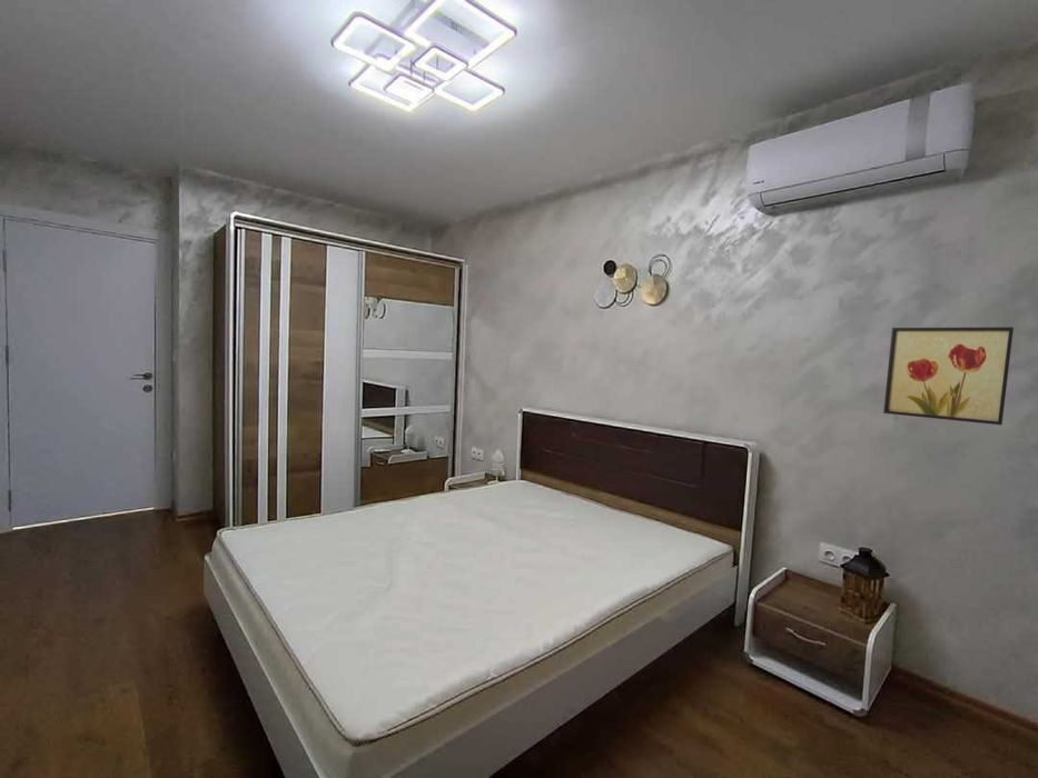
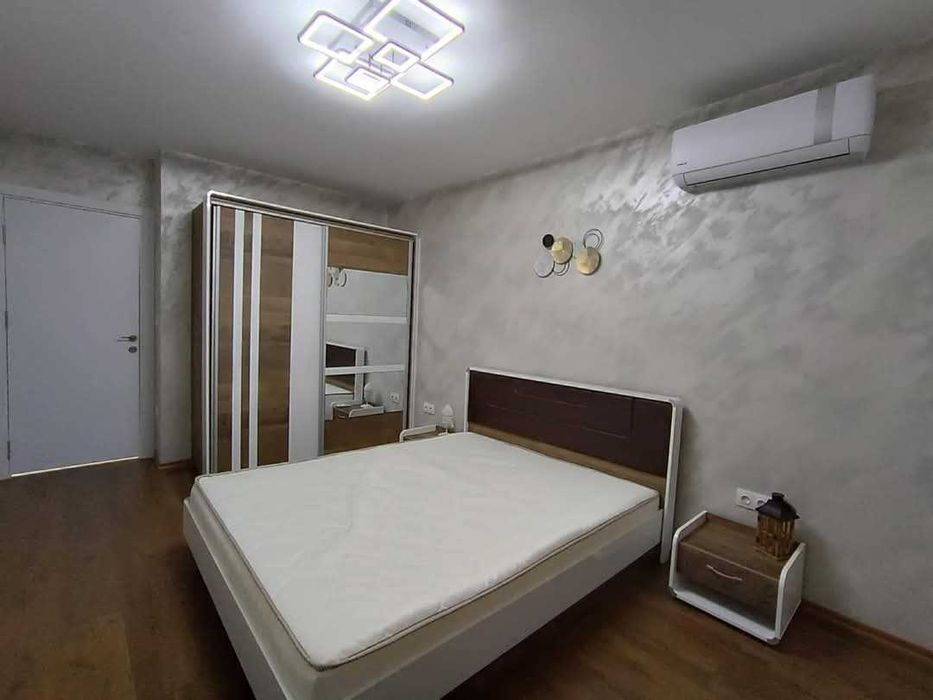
- wall art (943, 373)
